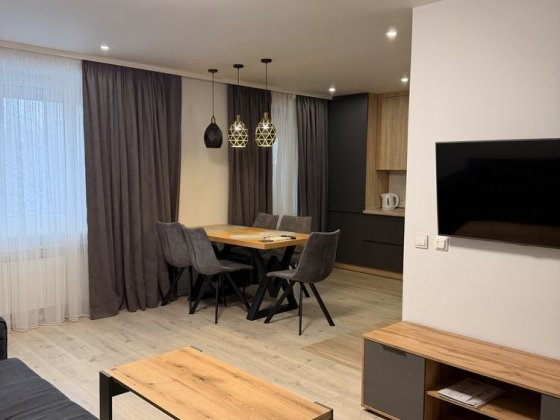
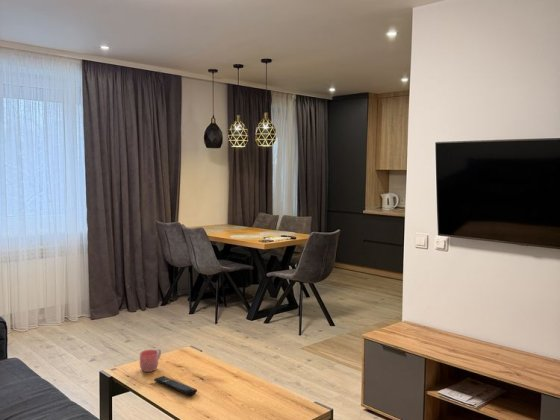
+ remote control (175, 385)
+ mug (151, 359)
